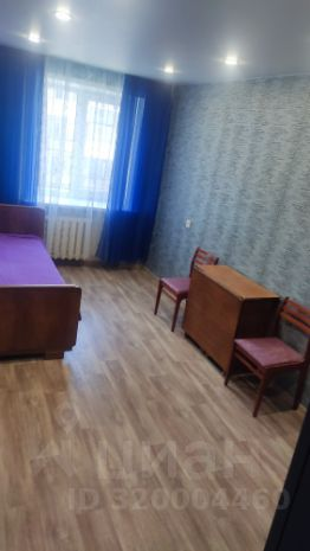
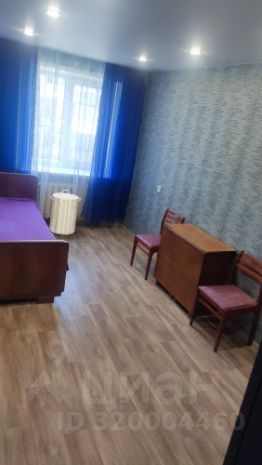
+ laundry hamper (64, 210)
